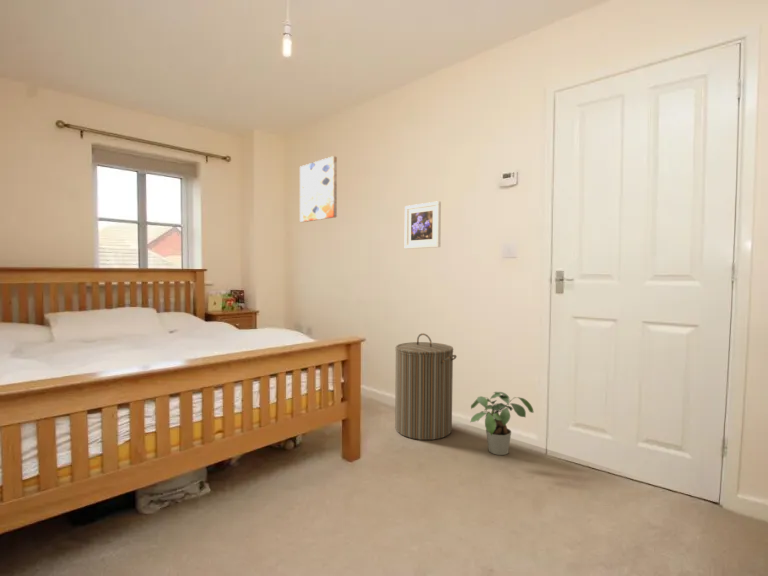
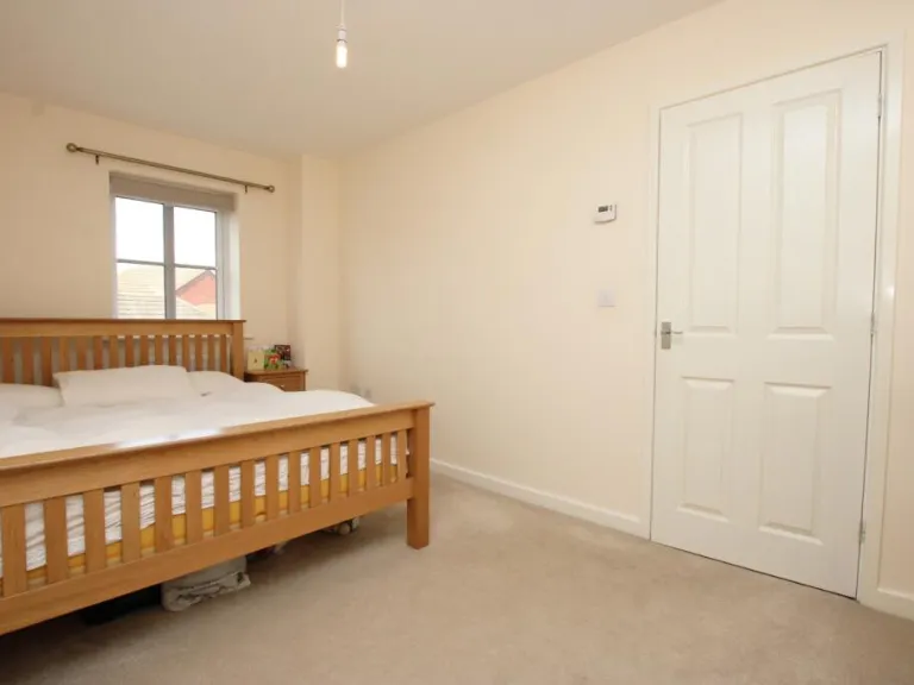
- potted plant (495, 423)
- laundry hamper (423, 381)
- wall art (317, 190)
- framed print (422, 226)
